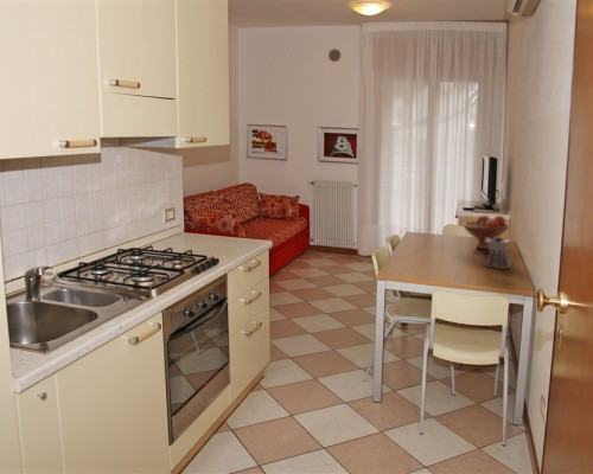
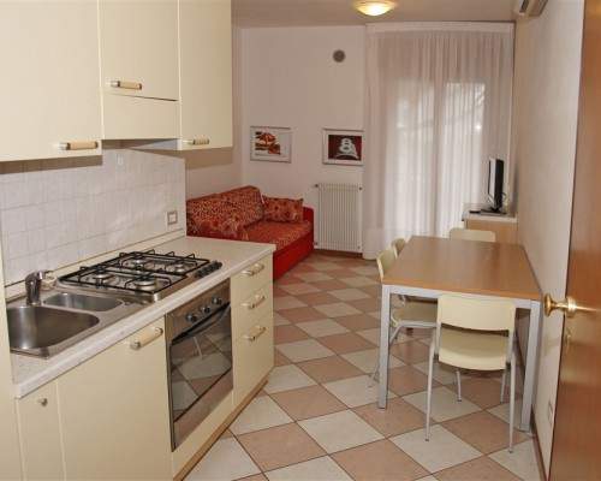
- teapot (498, 251)
- fruit bowl (485, 231)
